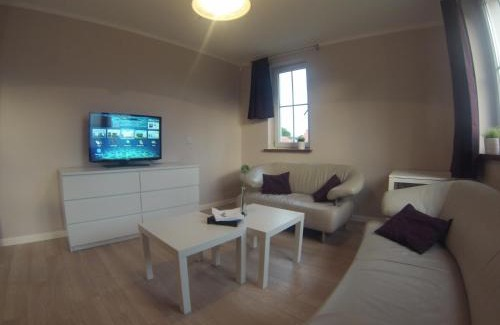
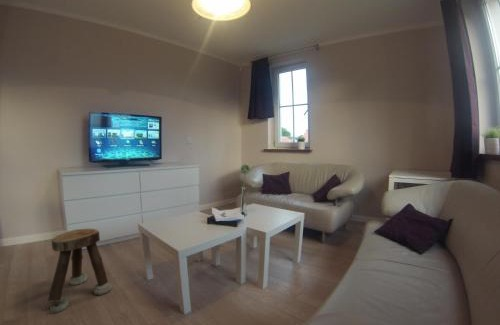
+ stool (76, 262)
